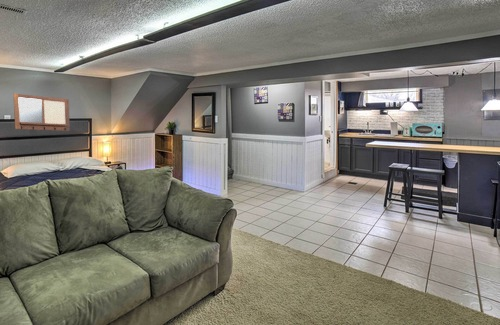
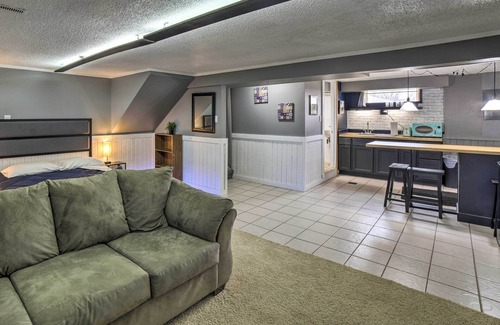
- writing board (43, 113)
